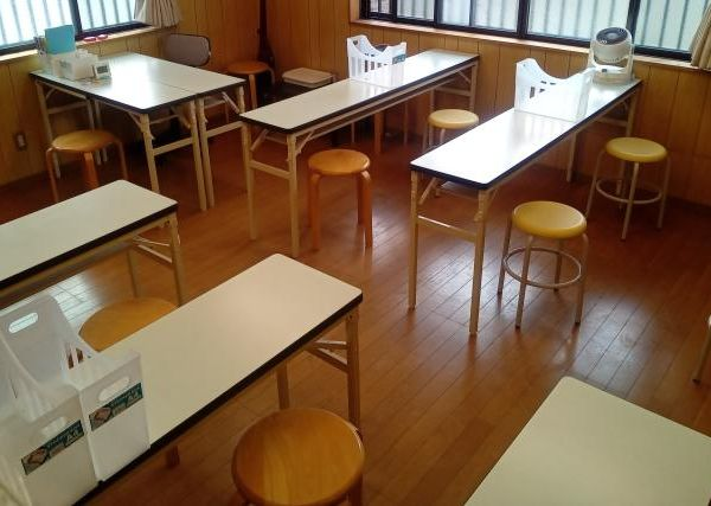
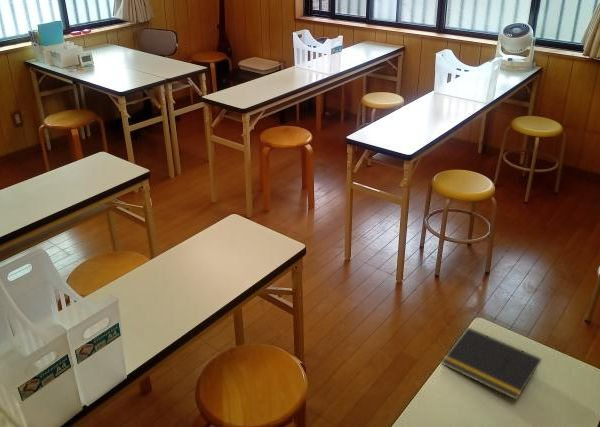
+ notepad (490, 361)
